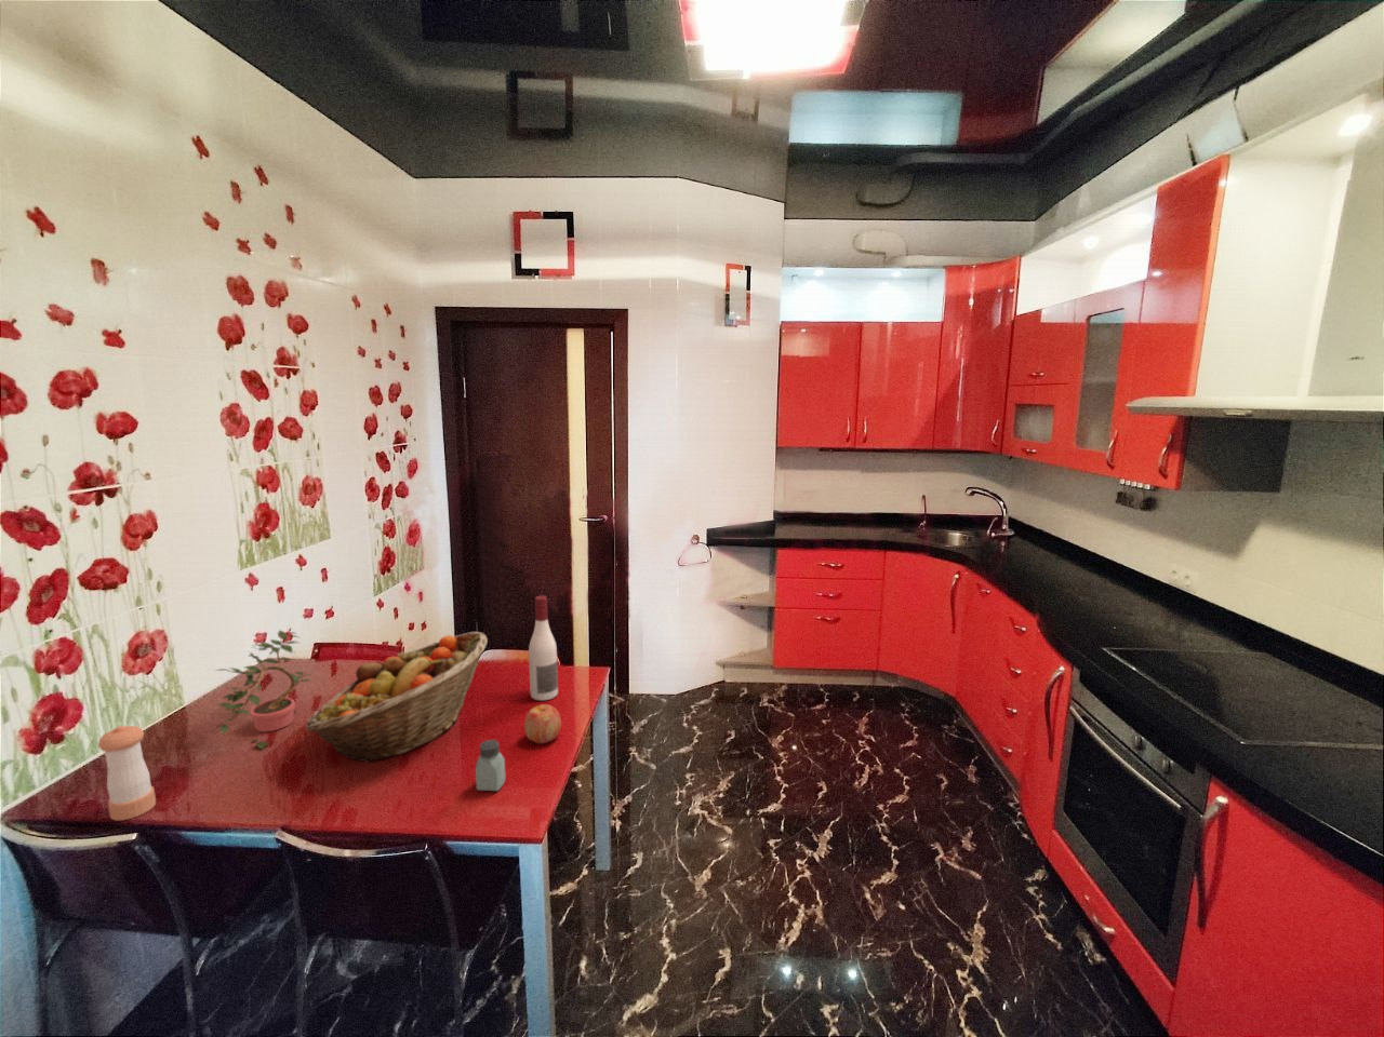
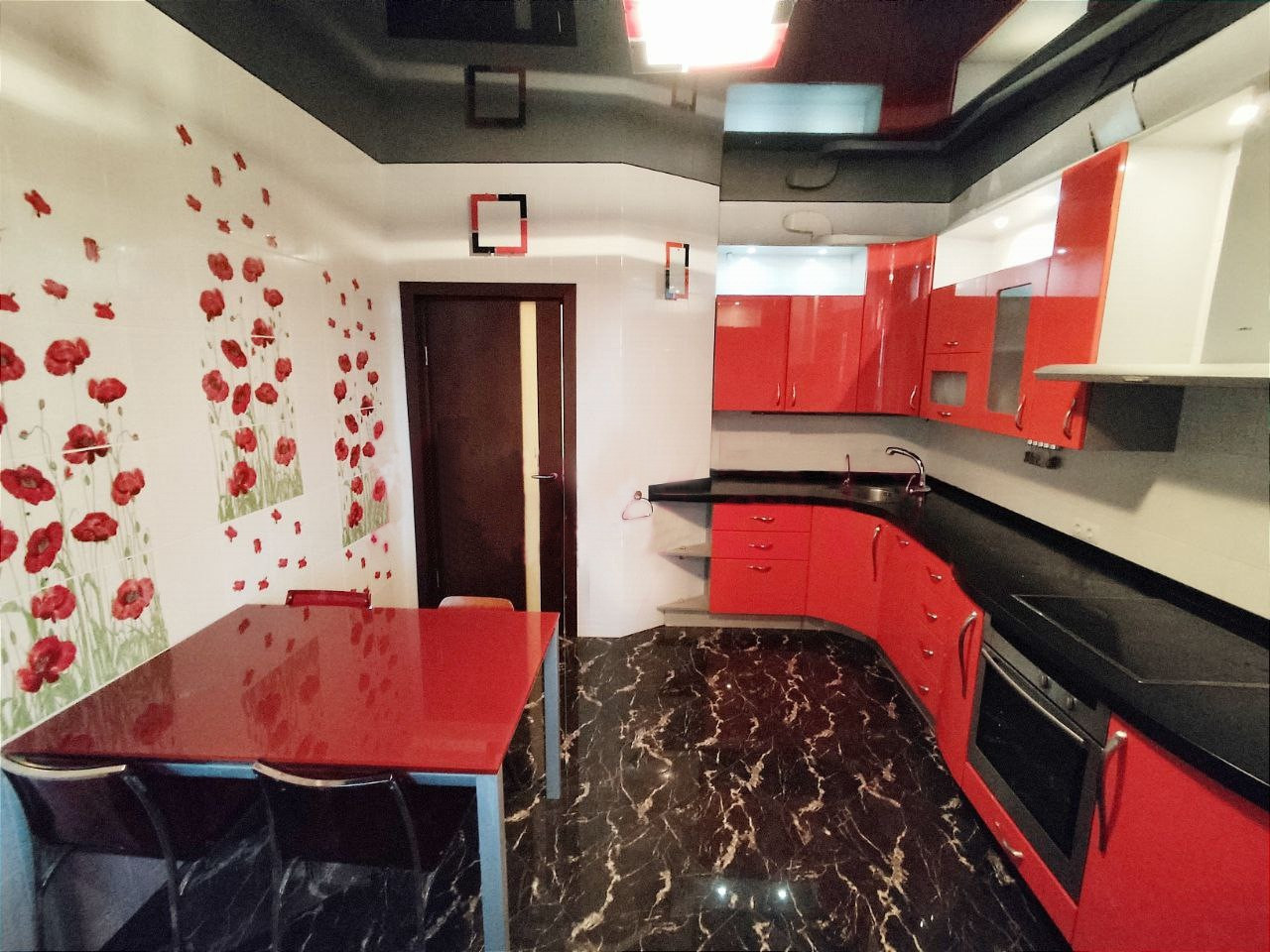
- pepper shaker (126, 768)
- saltshaker (489, 764)
- alcohol (542, 646)
- potted plant (259, 690)
- fruit basket (405, 688)
- apple (542, 722)
